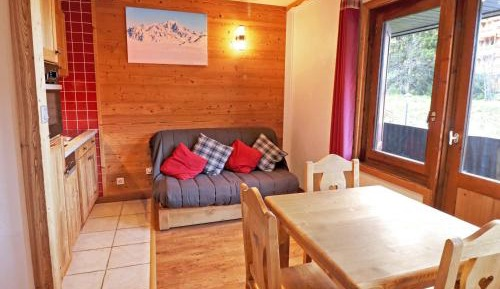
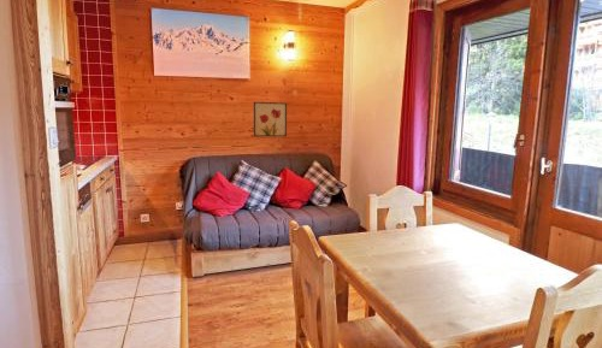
+ wall art (270, 119)
